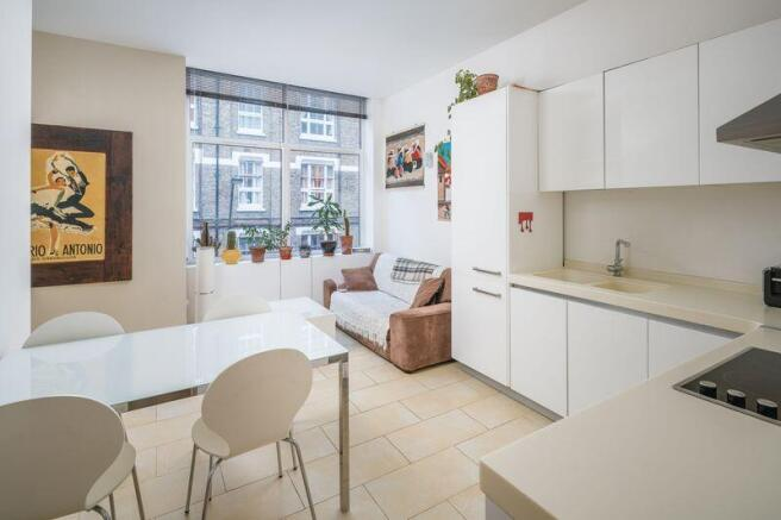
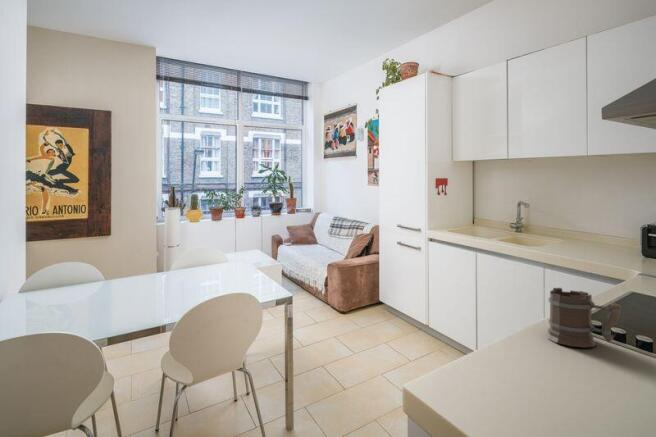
+ mug (581, 317)
